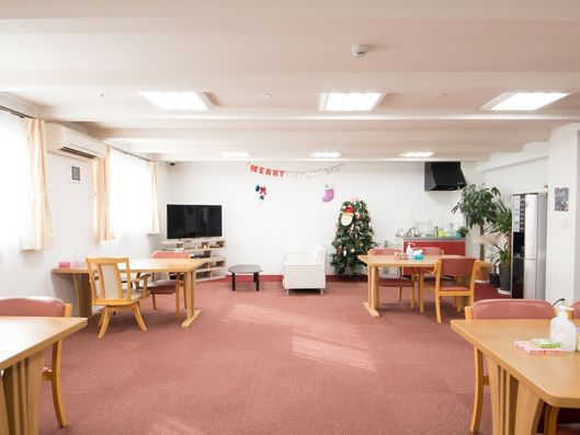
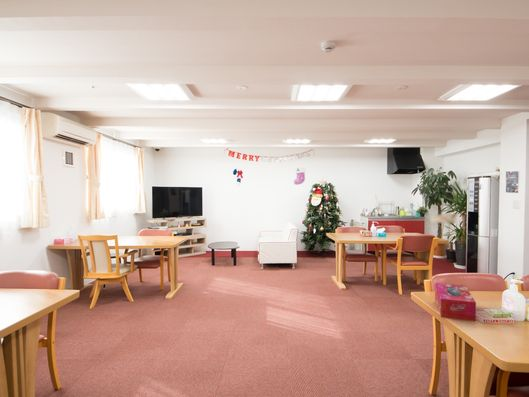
+ tissue box (453, 300)
